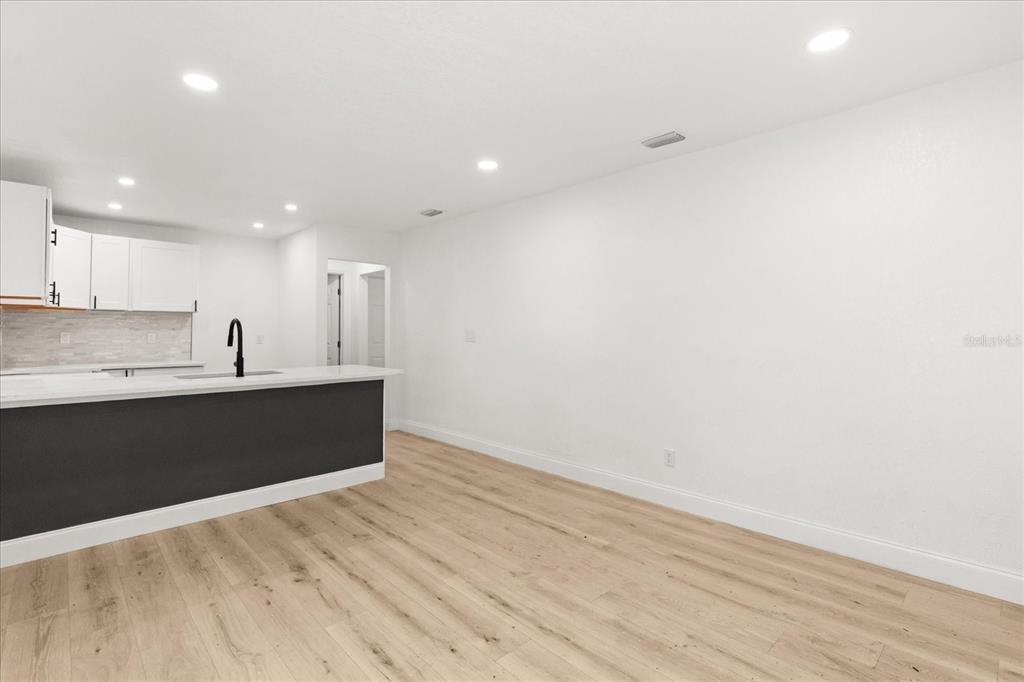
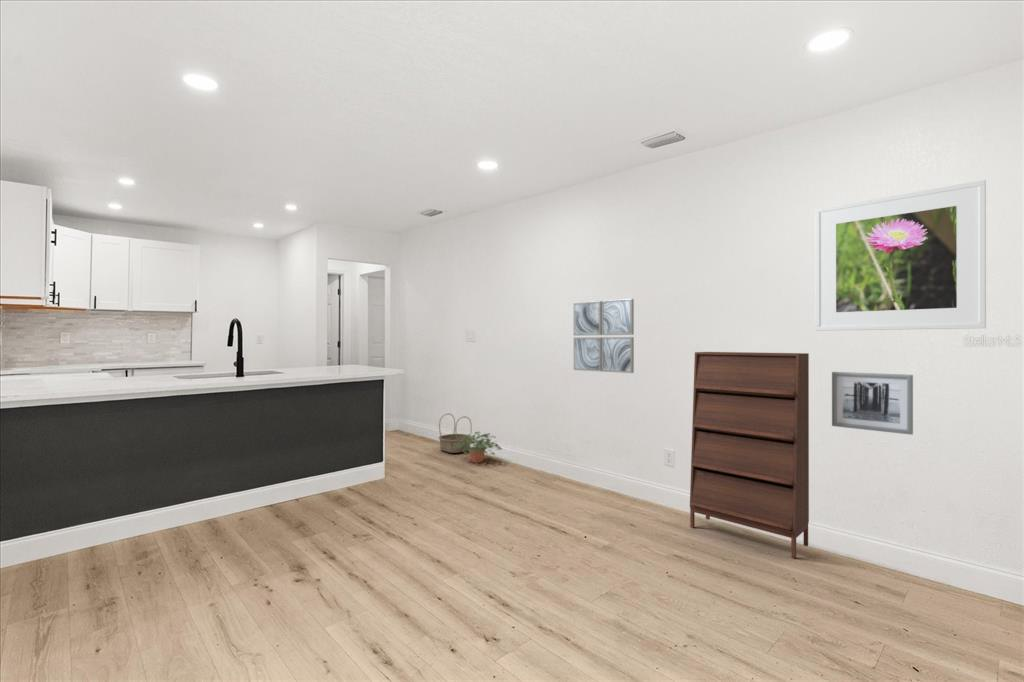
+ potted plant (480, 448)
+ wall art (602, 337)
+ basket (455, 432)
+ wall art (870, 401)
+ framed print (892, 262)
+ shoe cabinet (745, 444)
